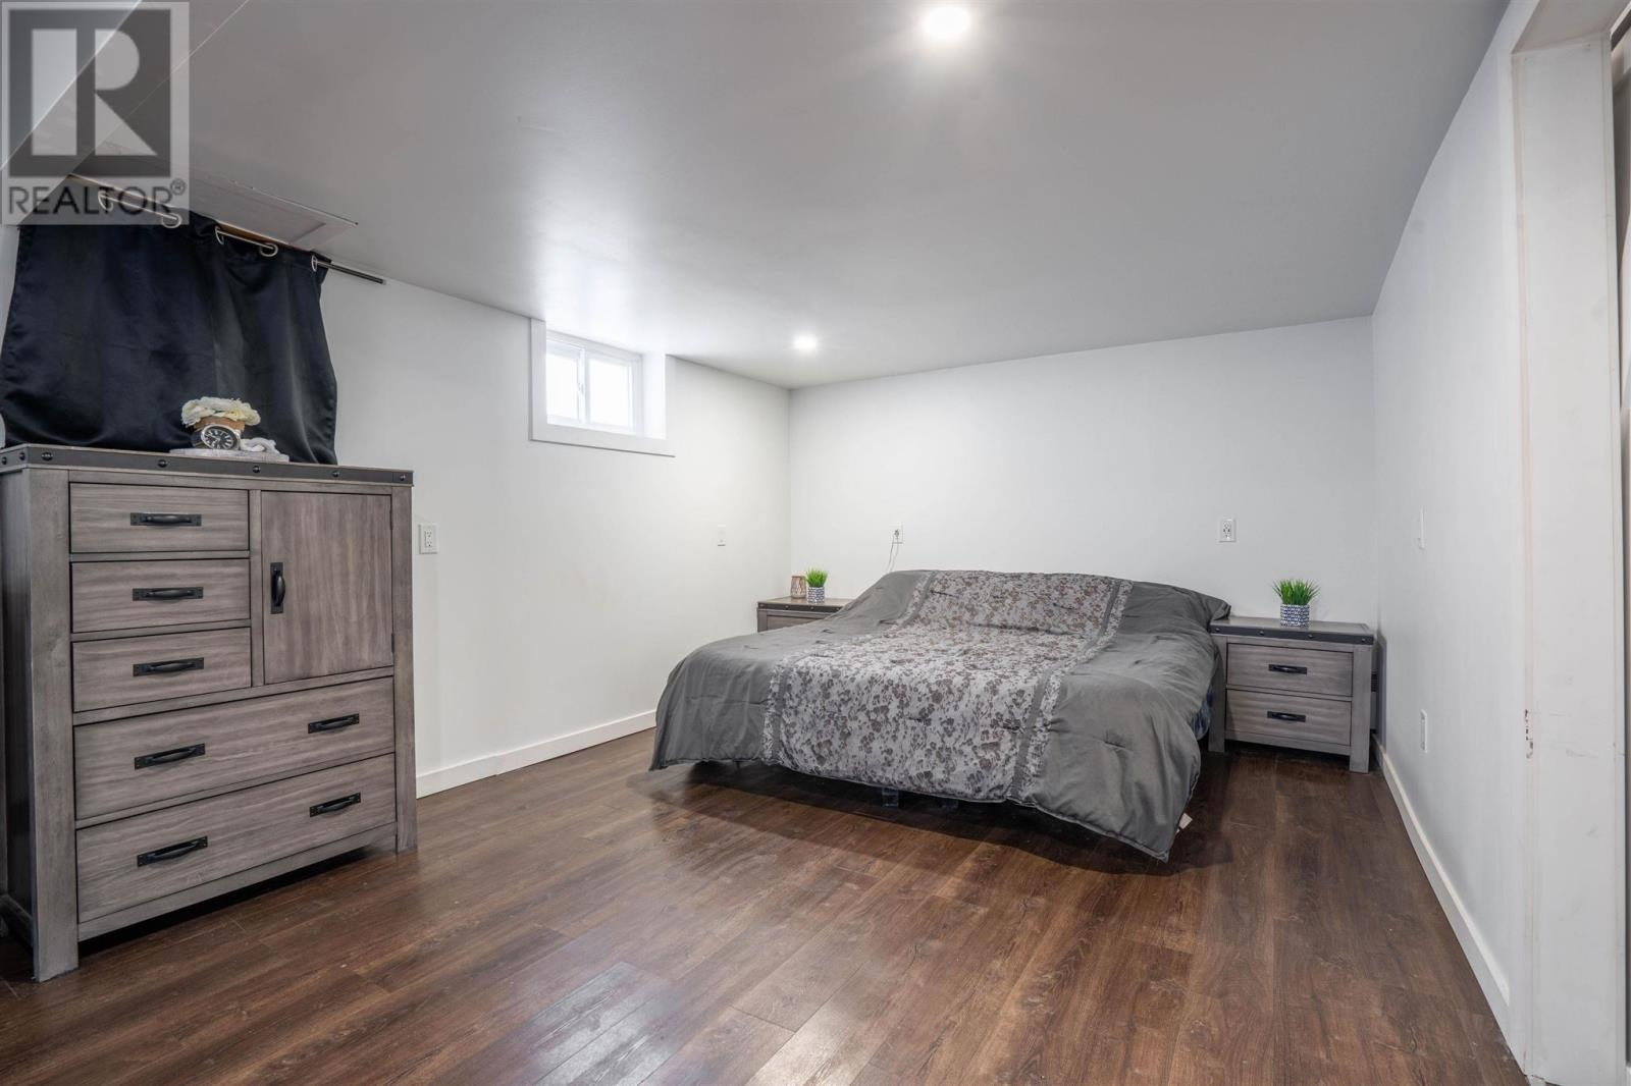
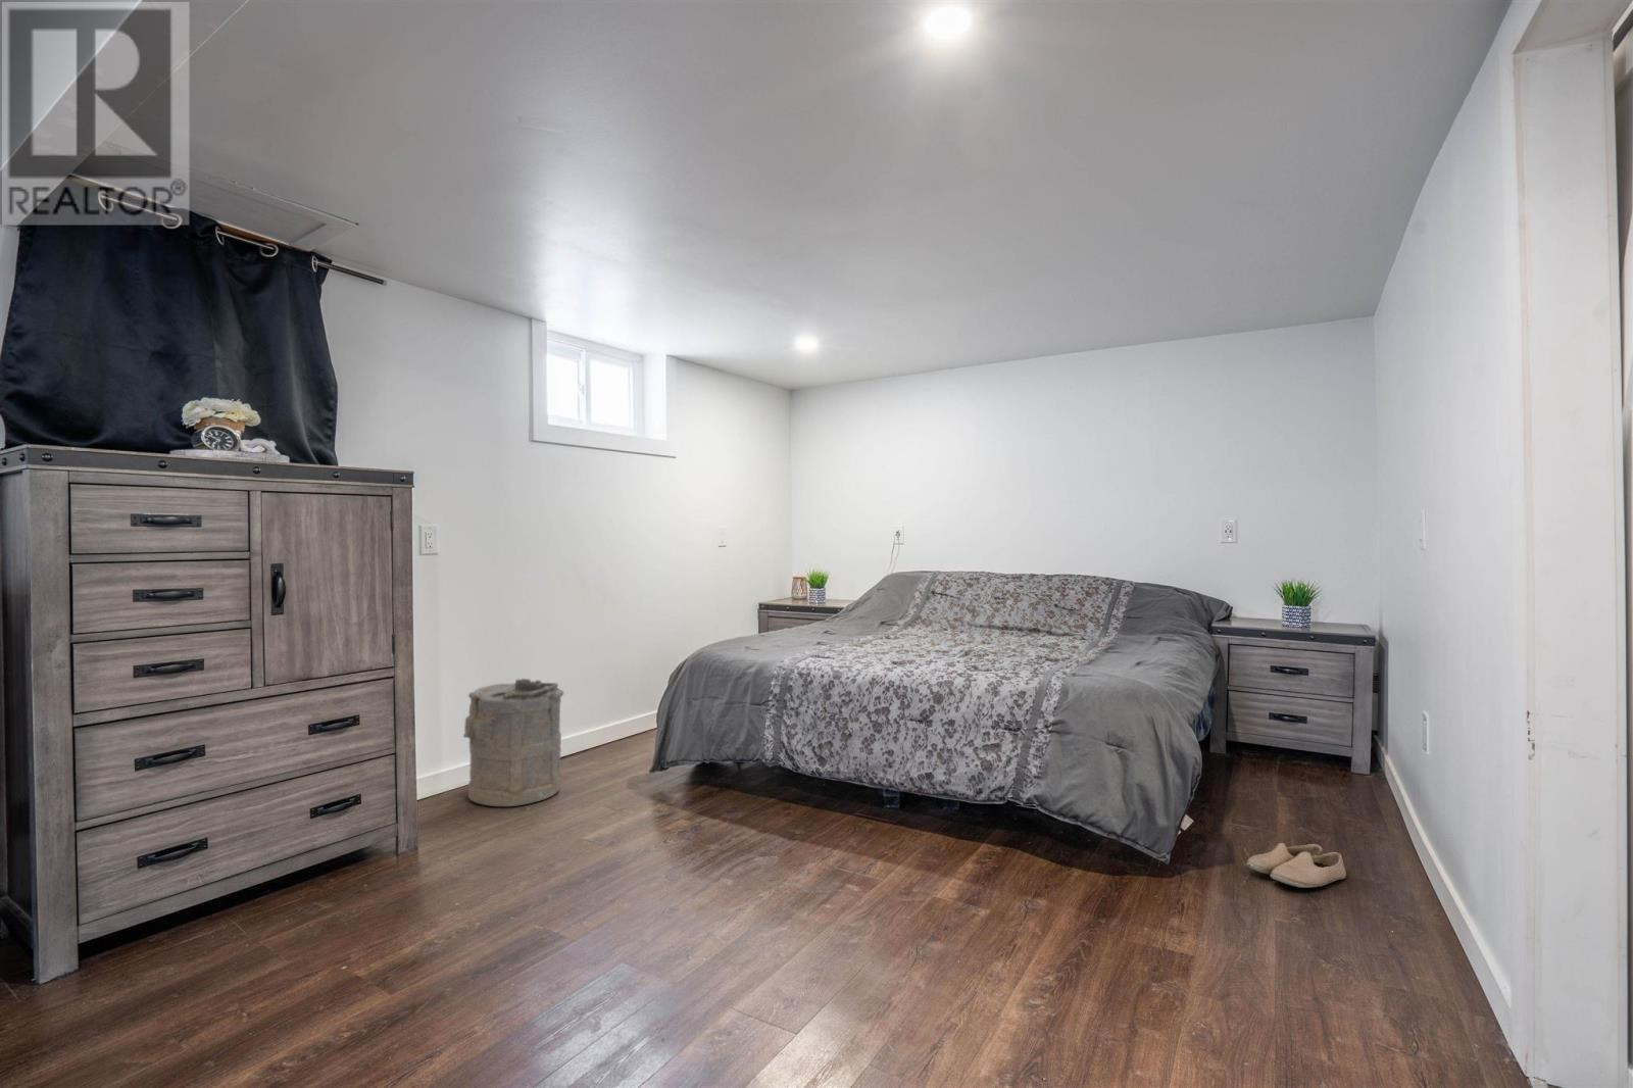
+ laundry hamper (510, 737)
+ shoe (1295, 861)
